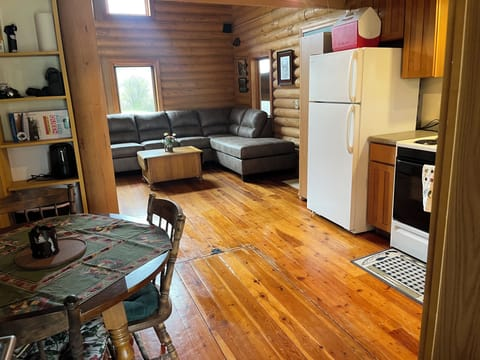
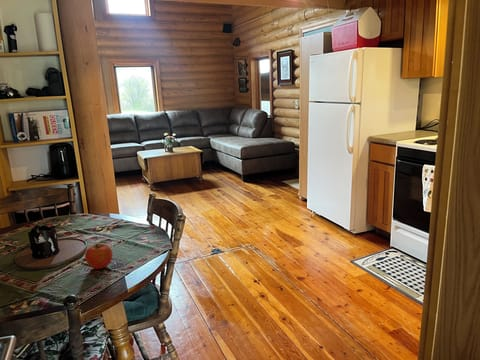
+ fruit (98, 254)
